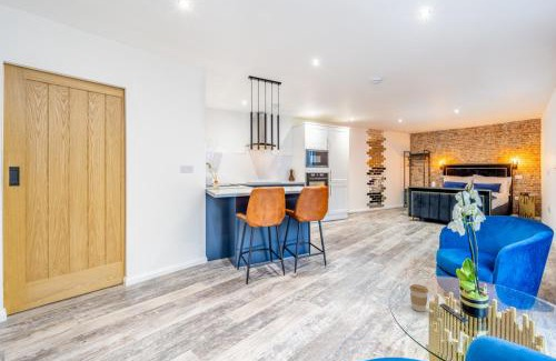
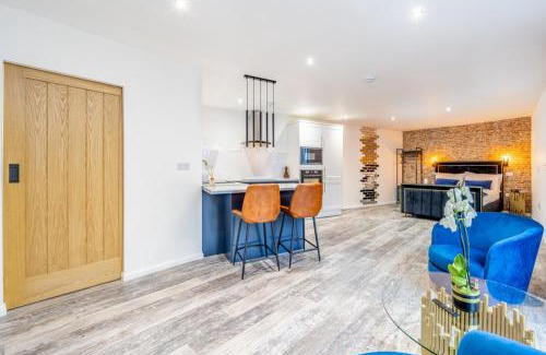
- coffee cup (418, 297)
